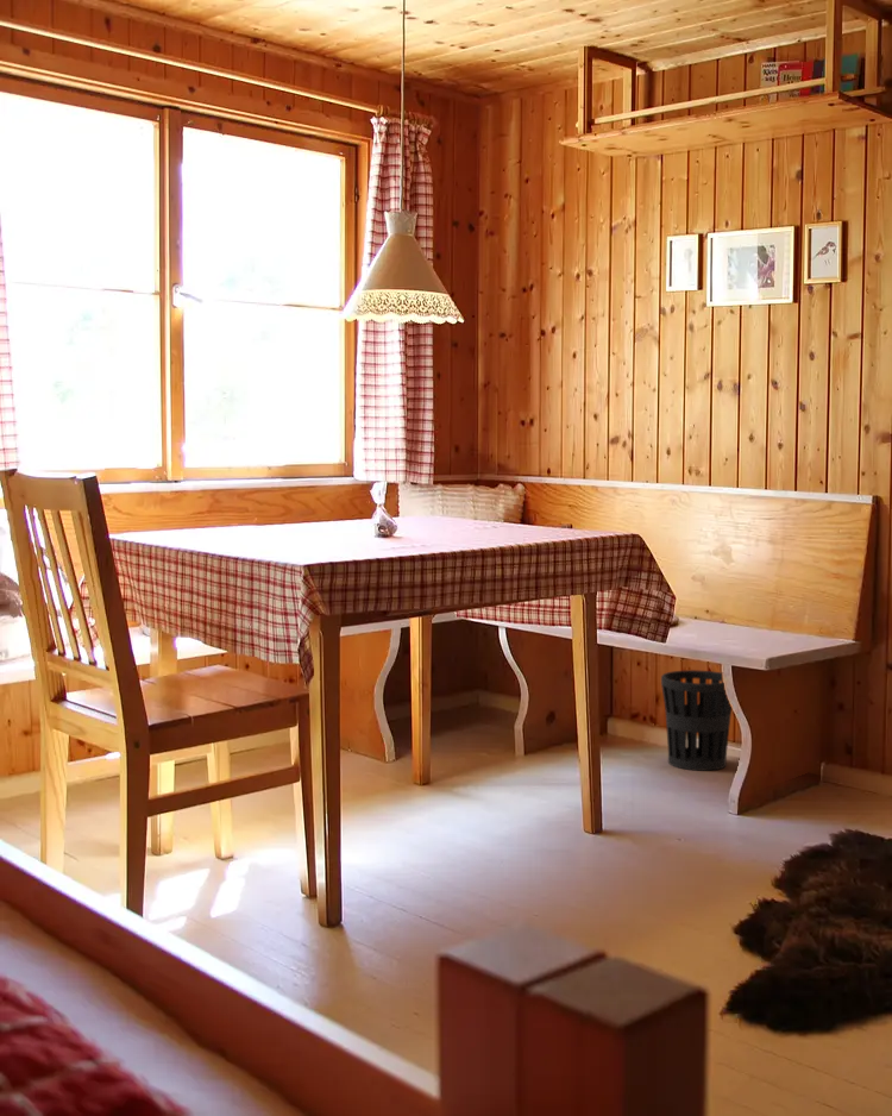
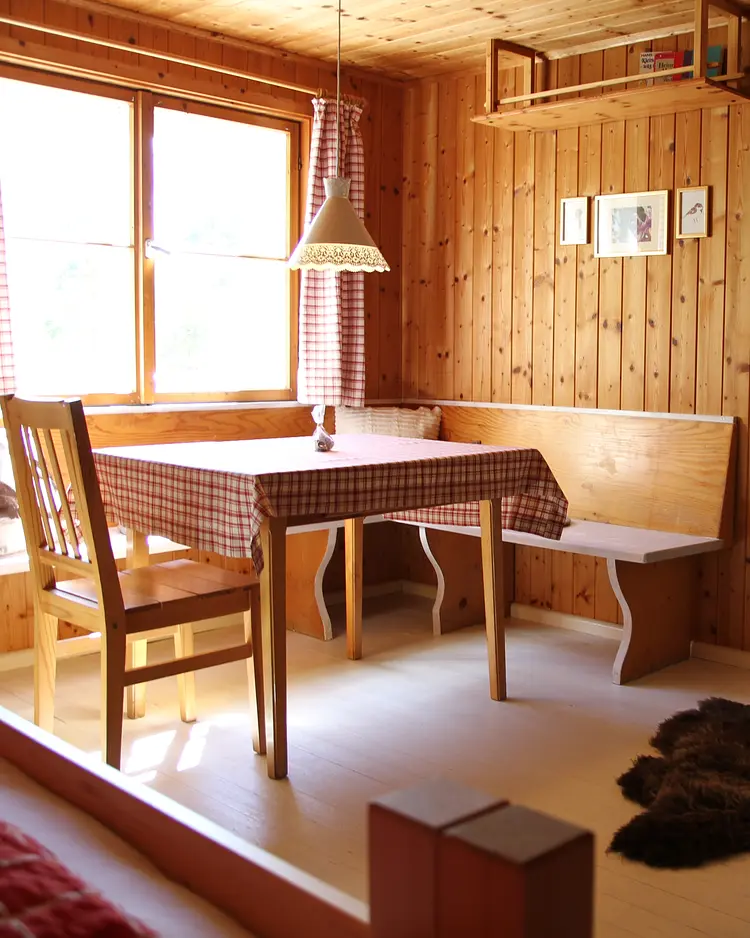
- wastebasket (697, 720)
